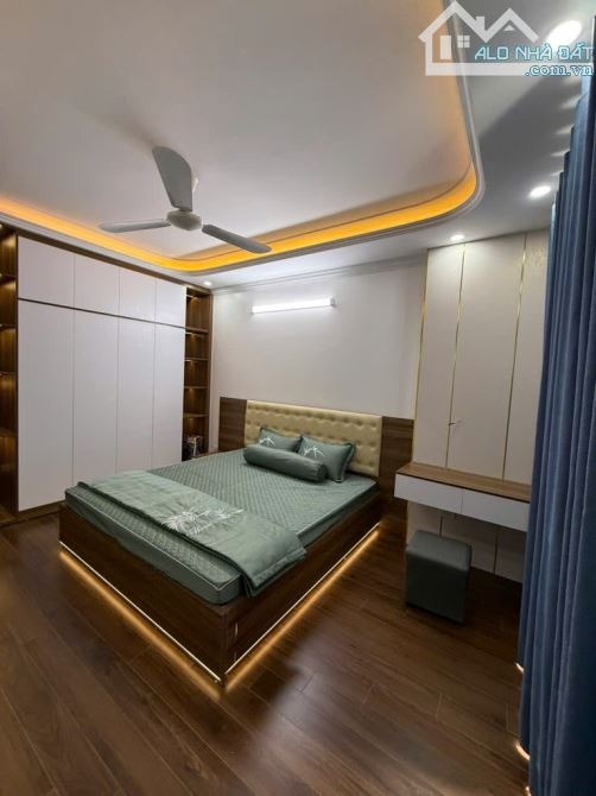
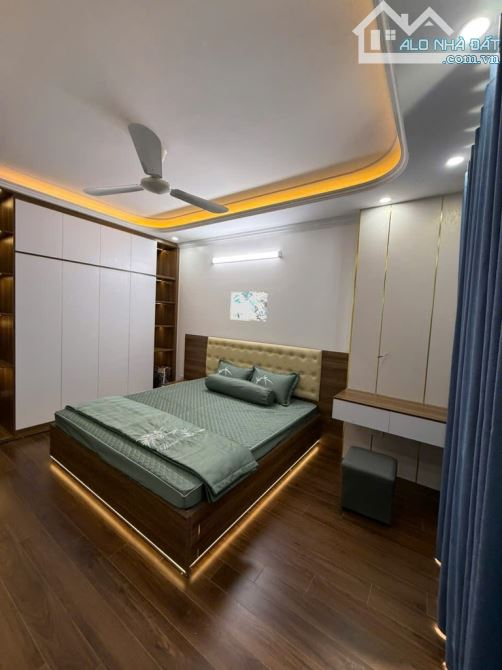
+ wall art (248, 306)
